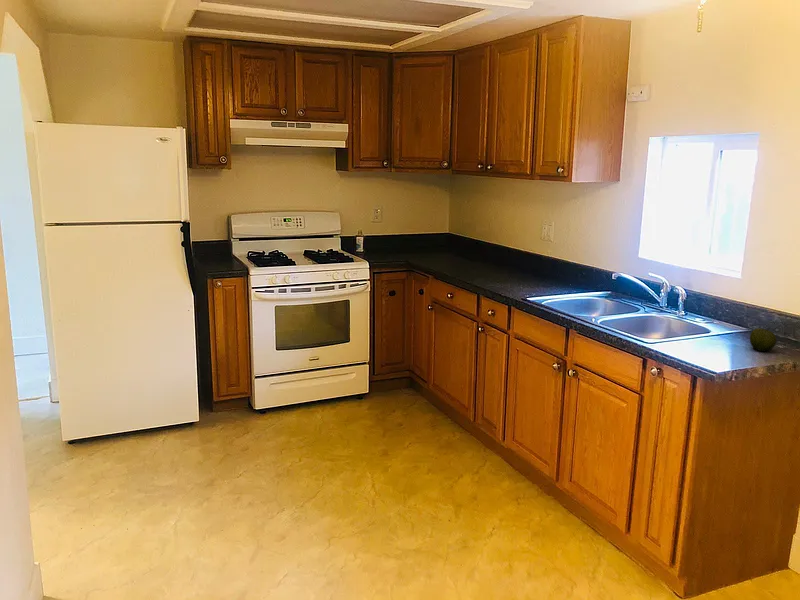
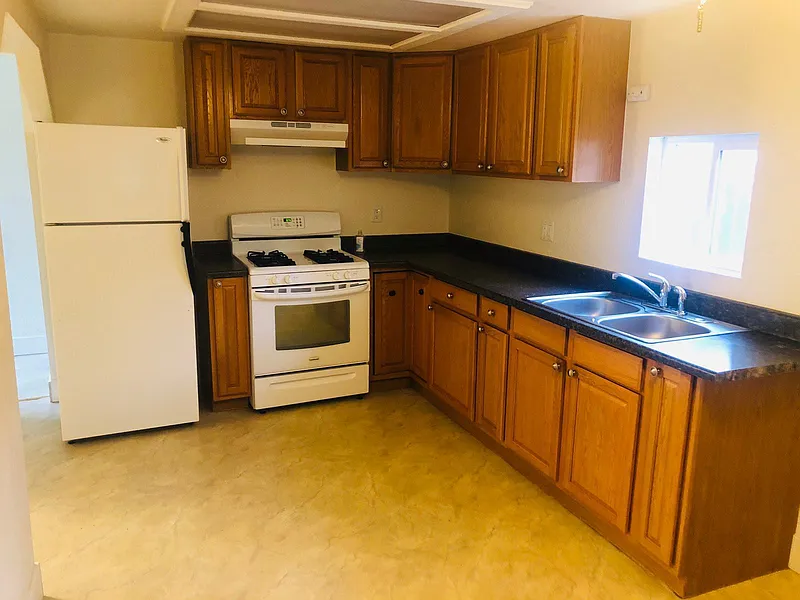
- fruit (762, 339)
